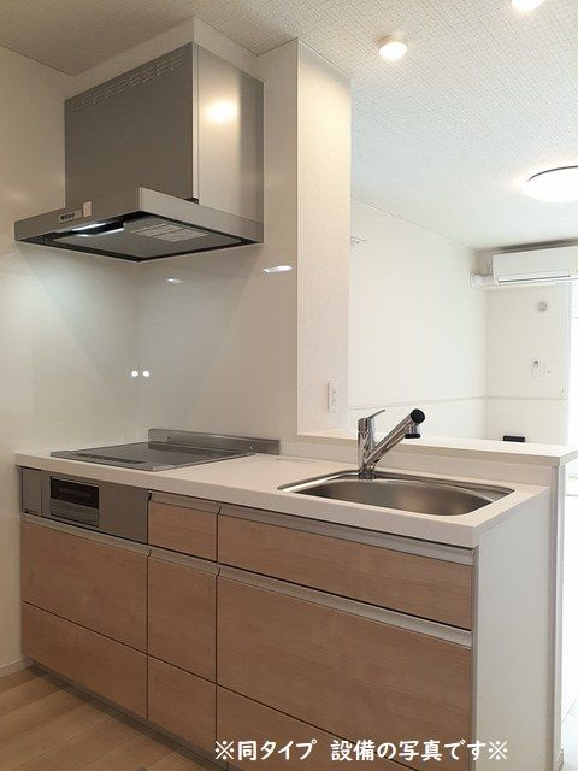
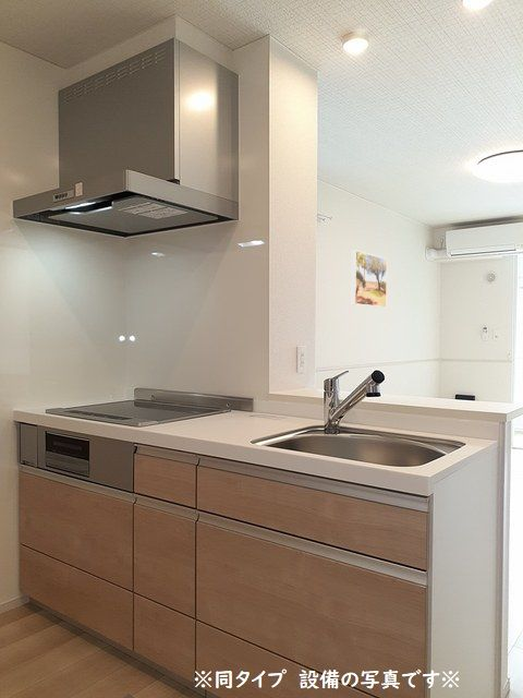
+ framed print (369, 280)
